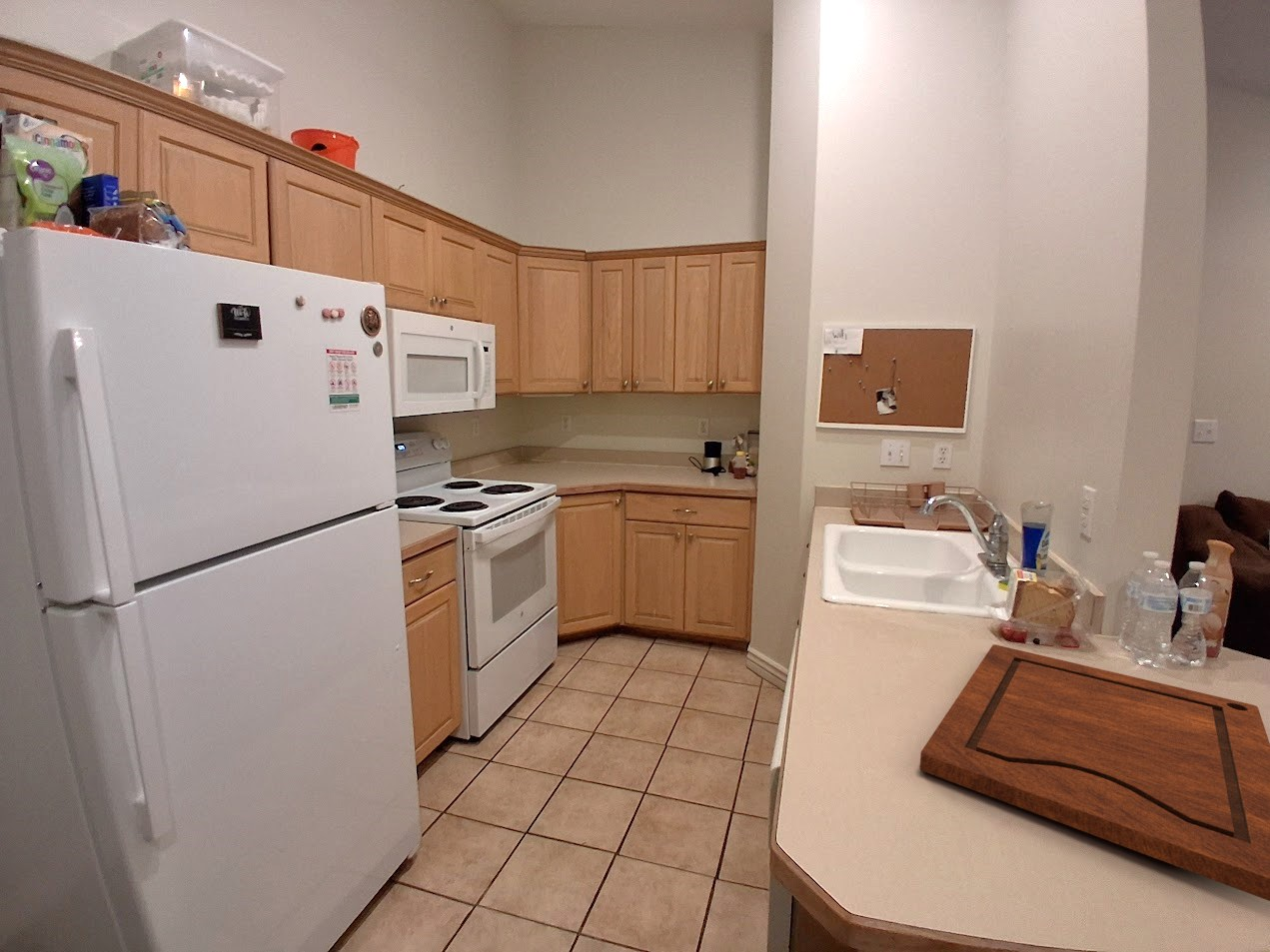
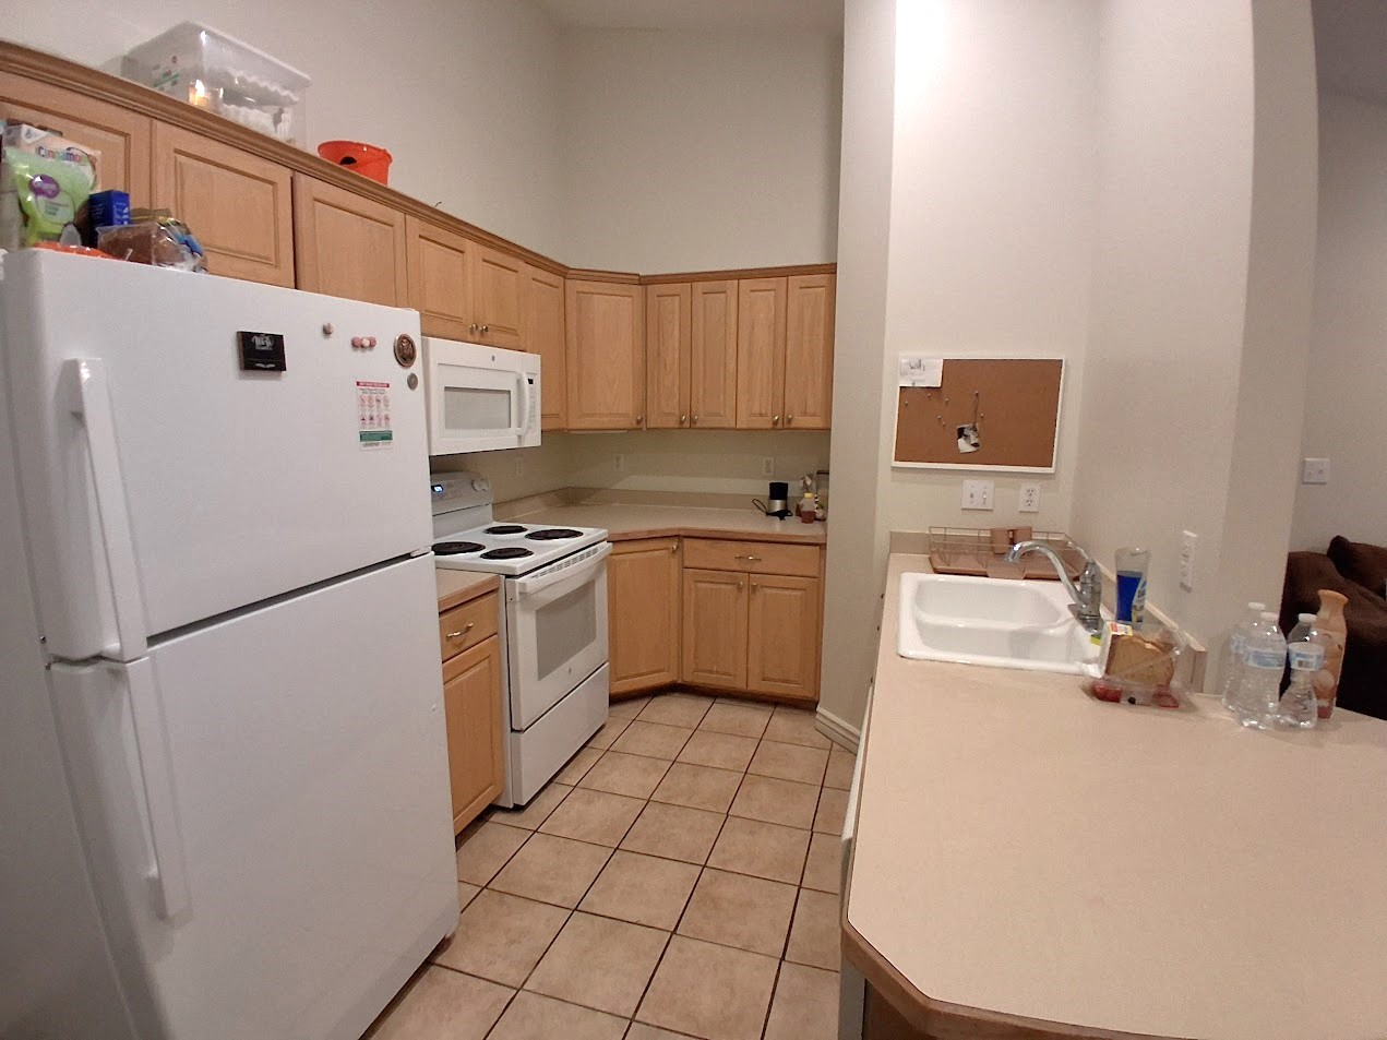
- cutting board (1100, 735)
